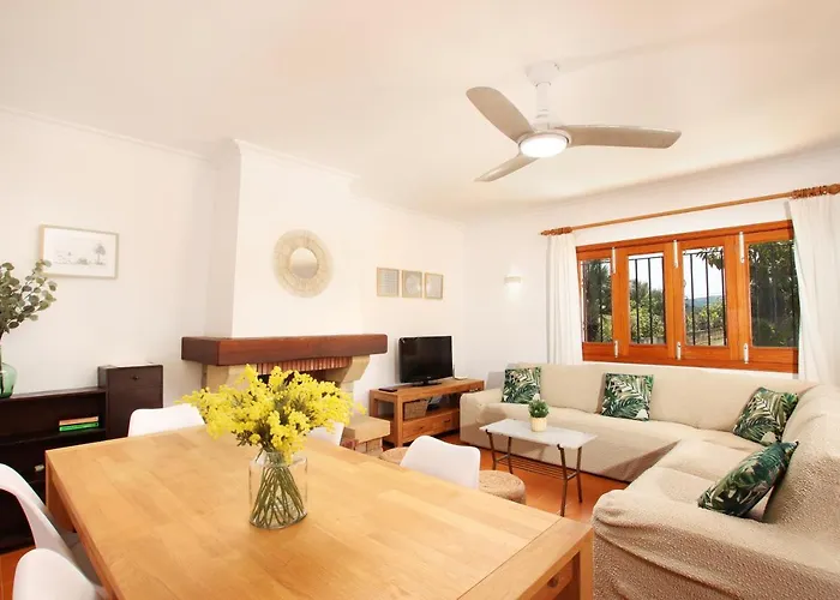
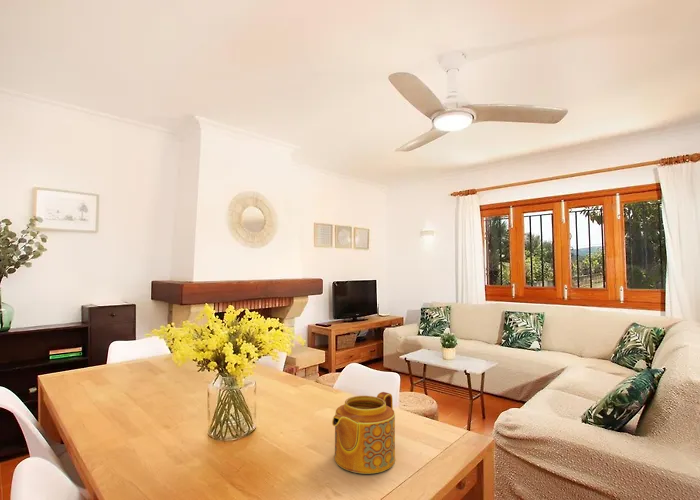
+ teapot (363, 430)
